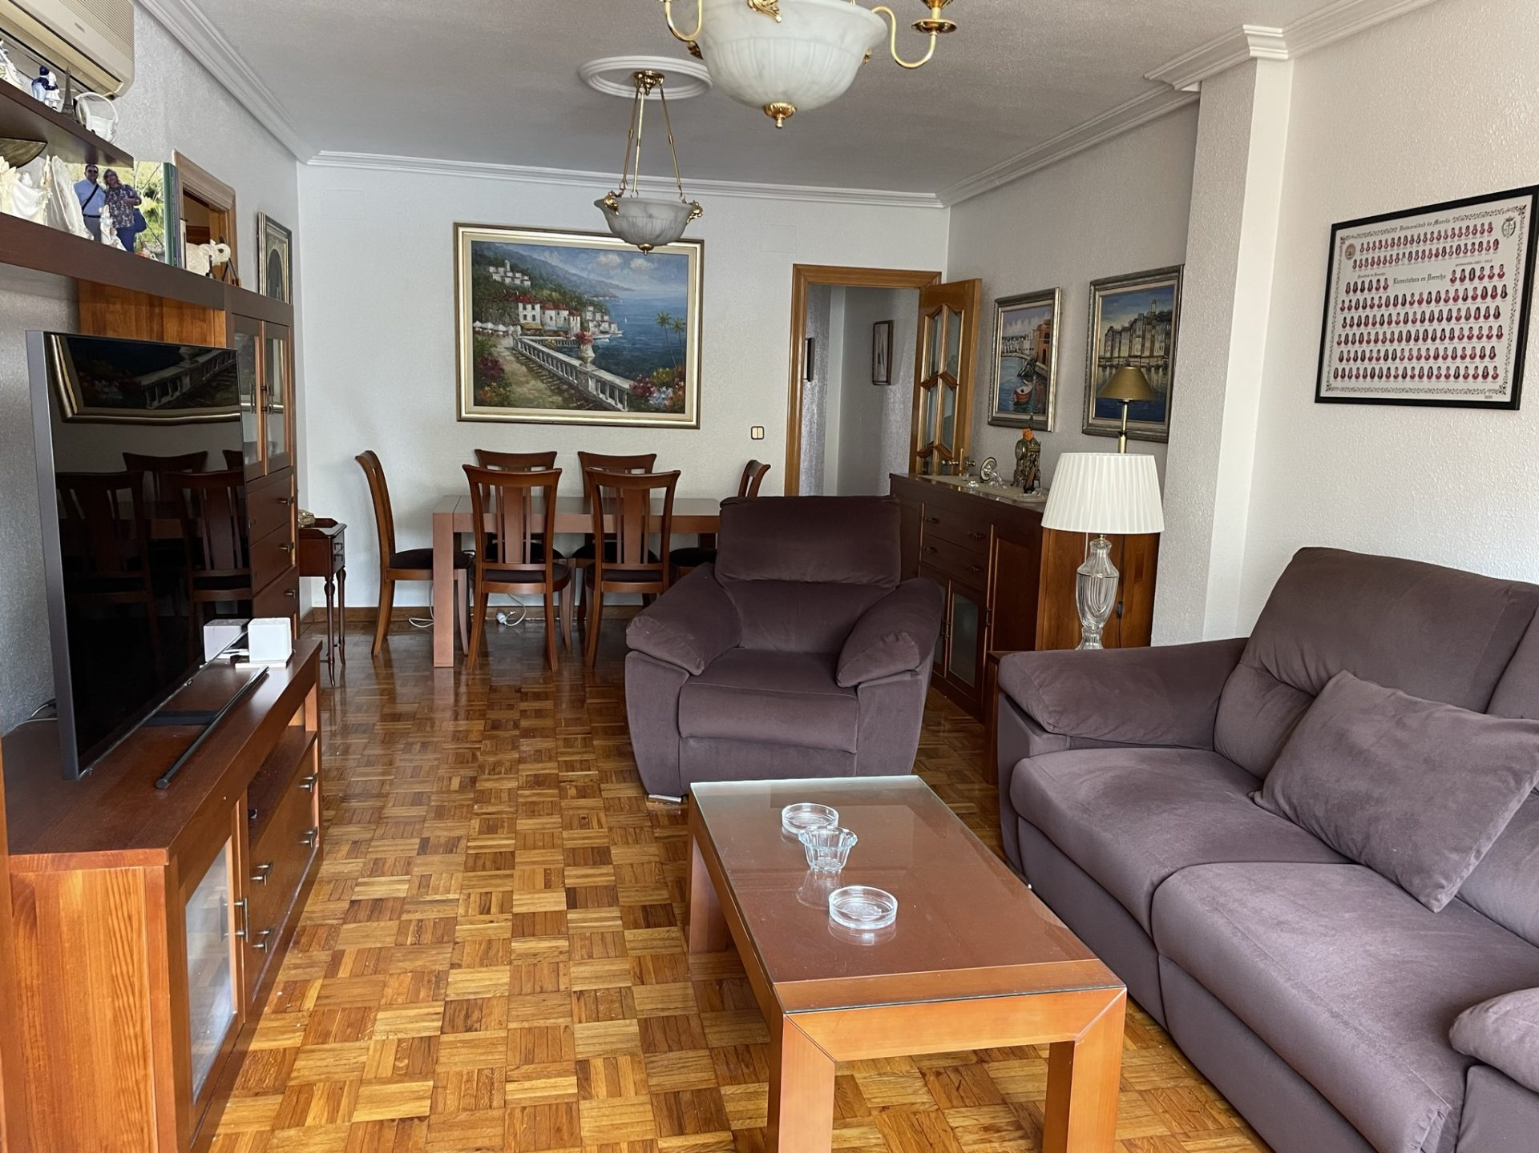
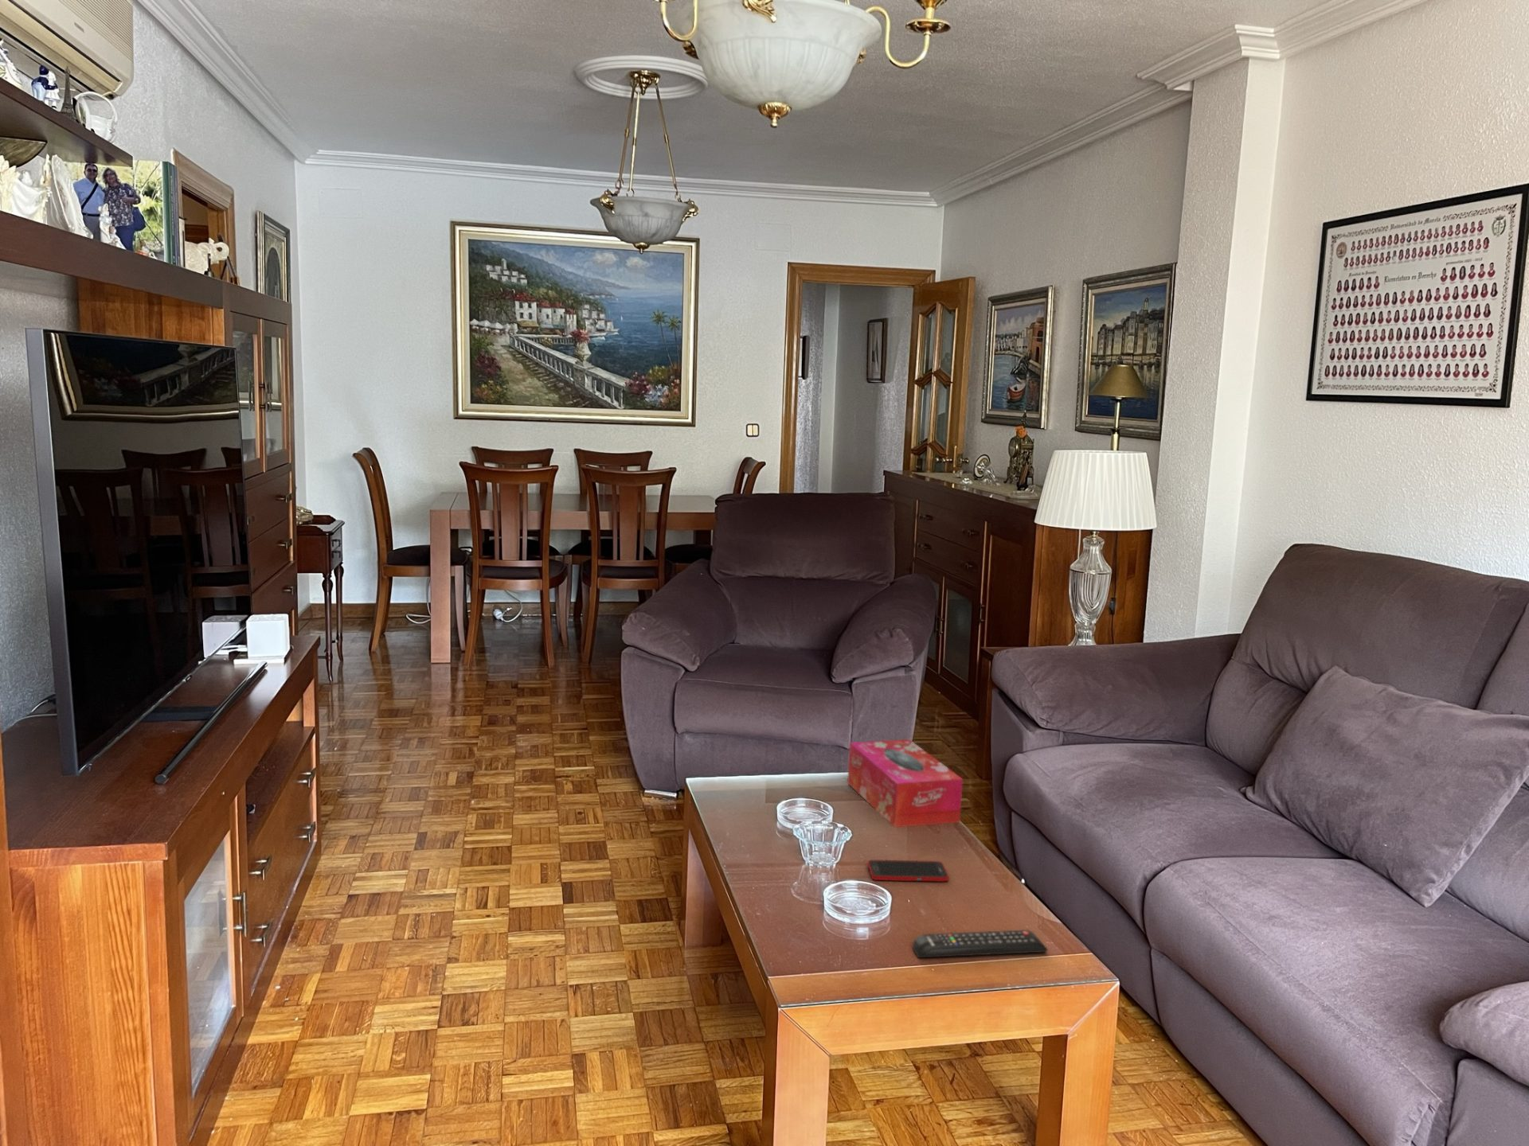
+ remote control (980, 945)
+ cell phone (907, 870)
+ tissue box (902, 781)
